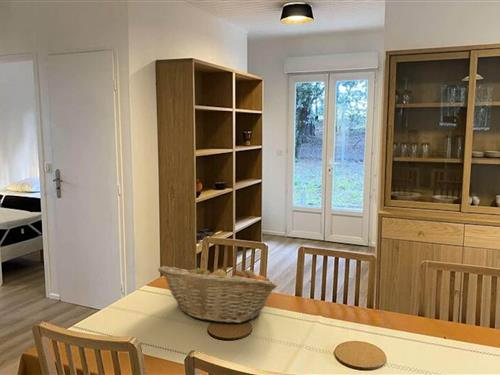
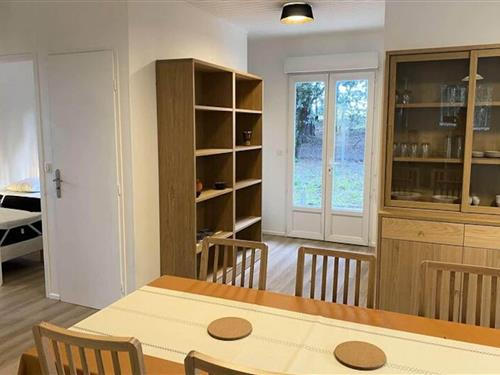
- fruit basket (217, 285)
